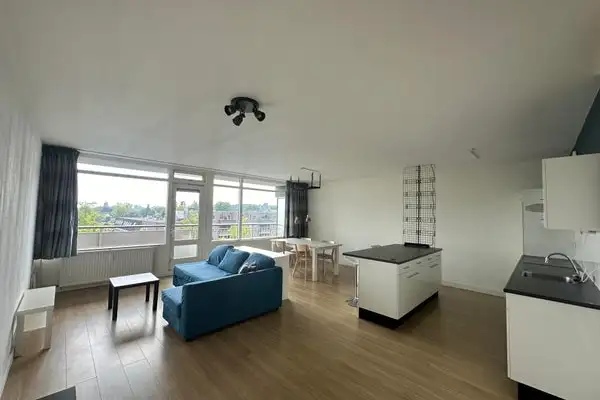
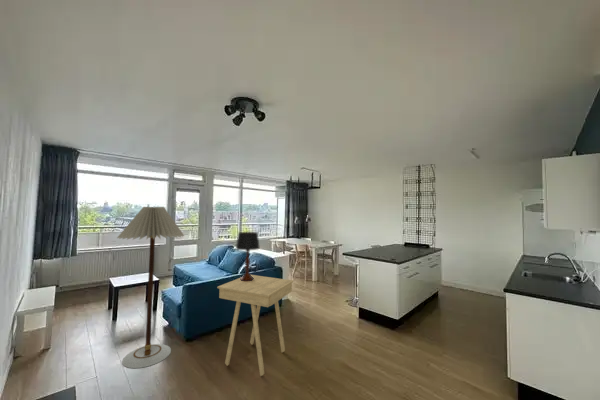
+ side table (256, 320)
+ table lamp (247, 255)
+ floor lamp (150, 280)
